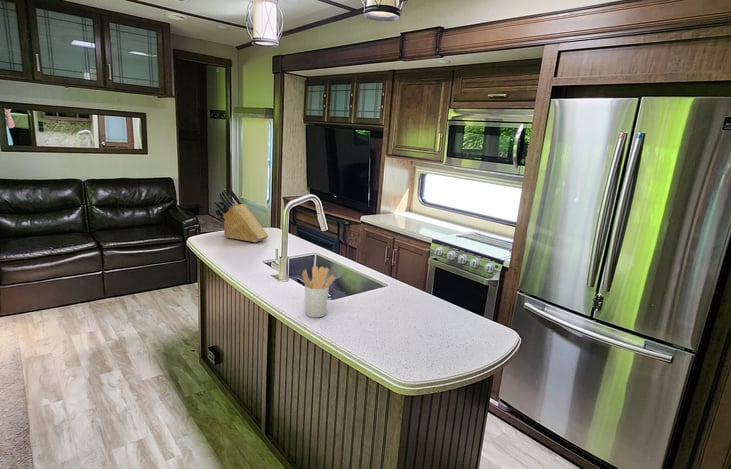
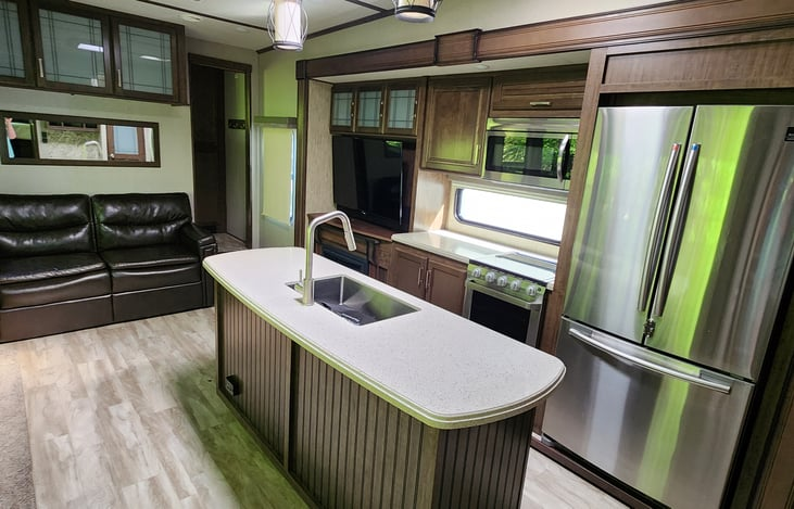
- knife block (240, 214)
- utensil holder (317, 290)
